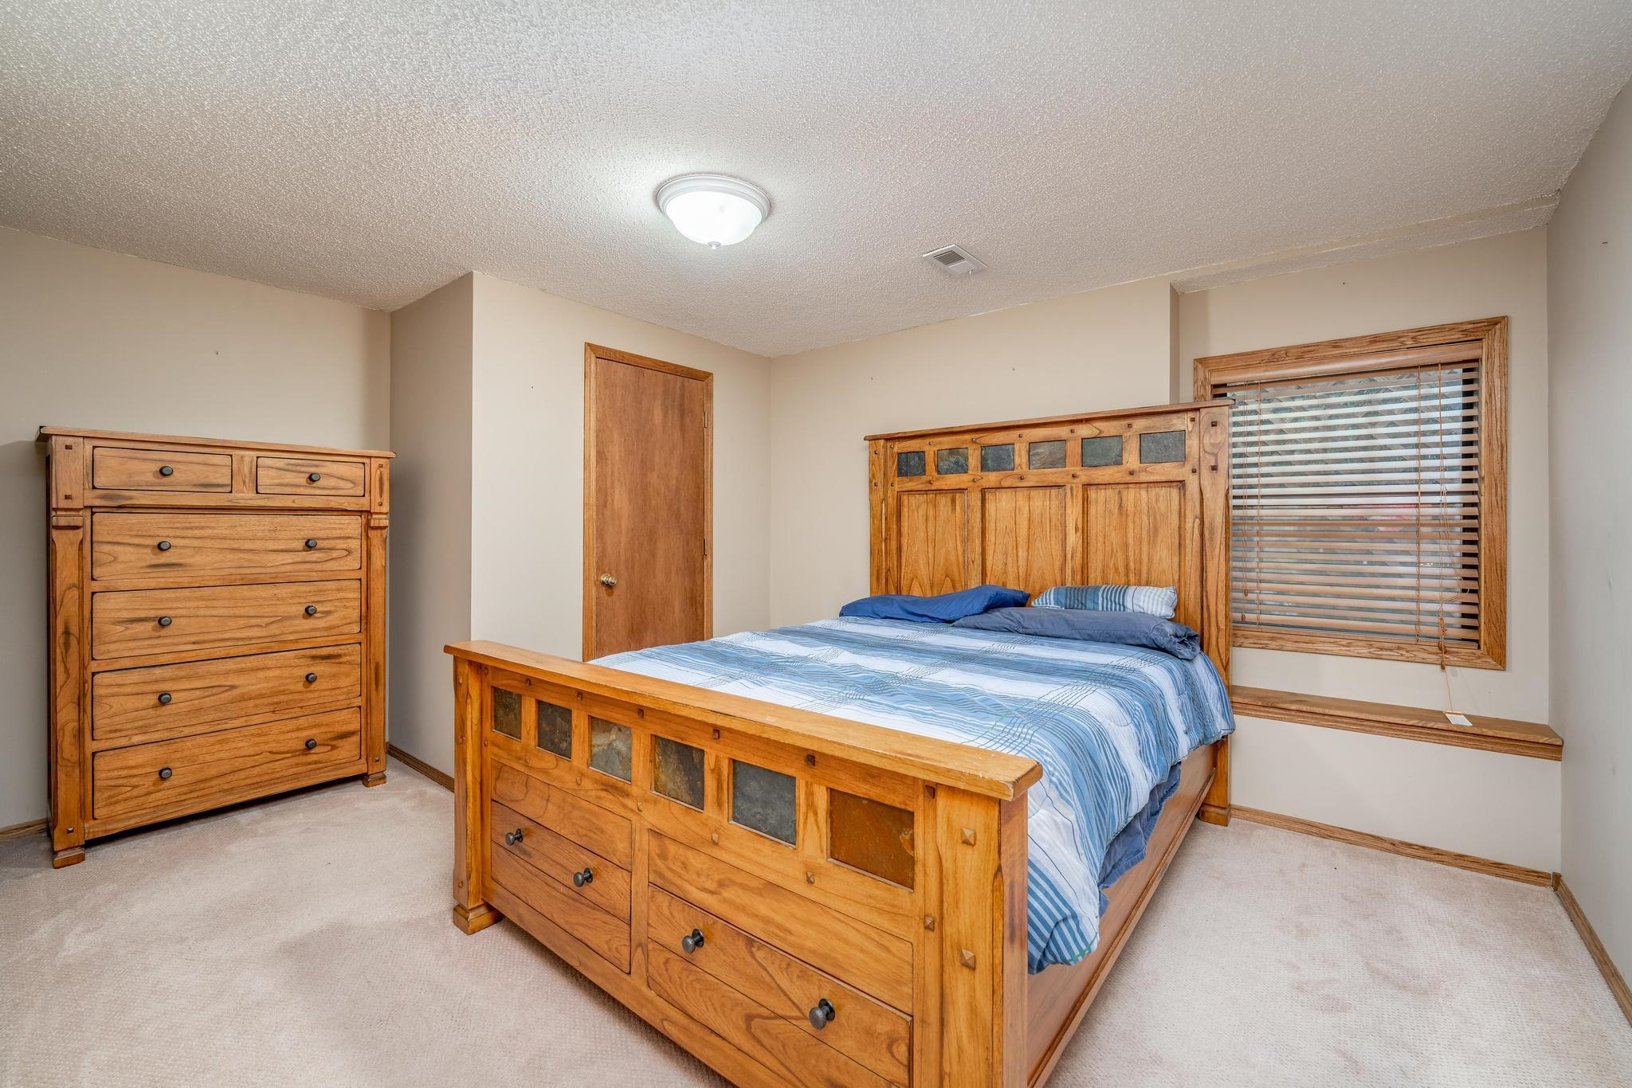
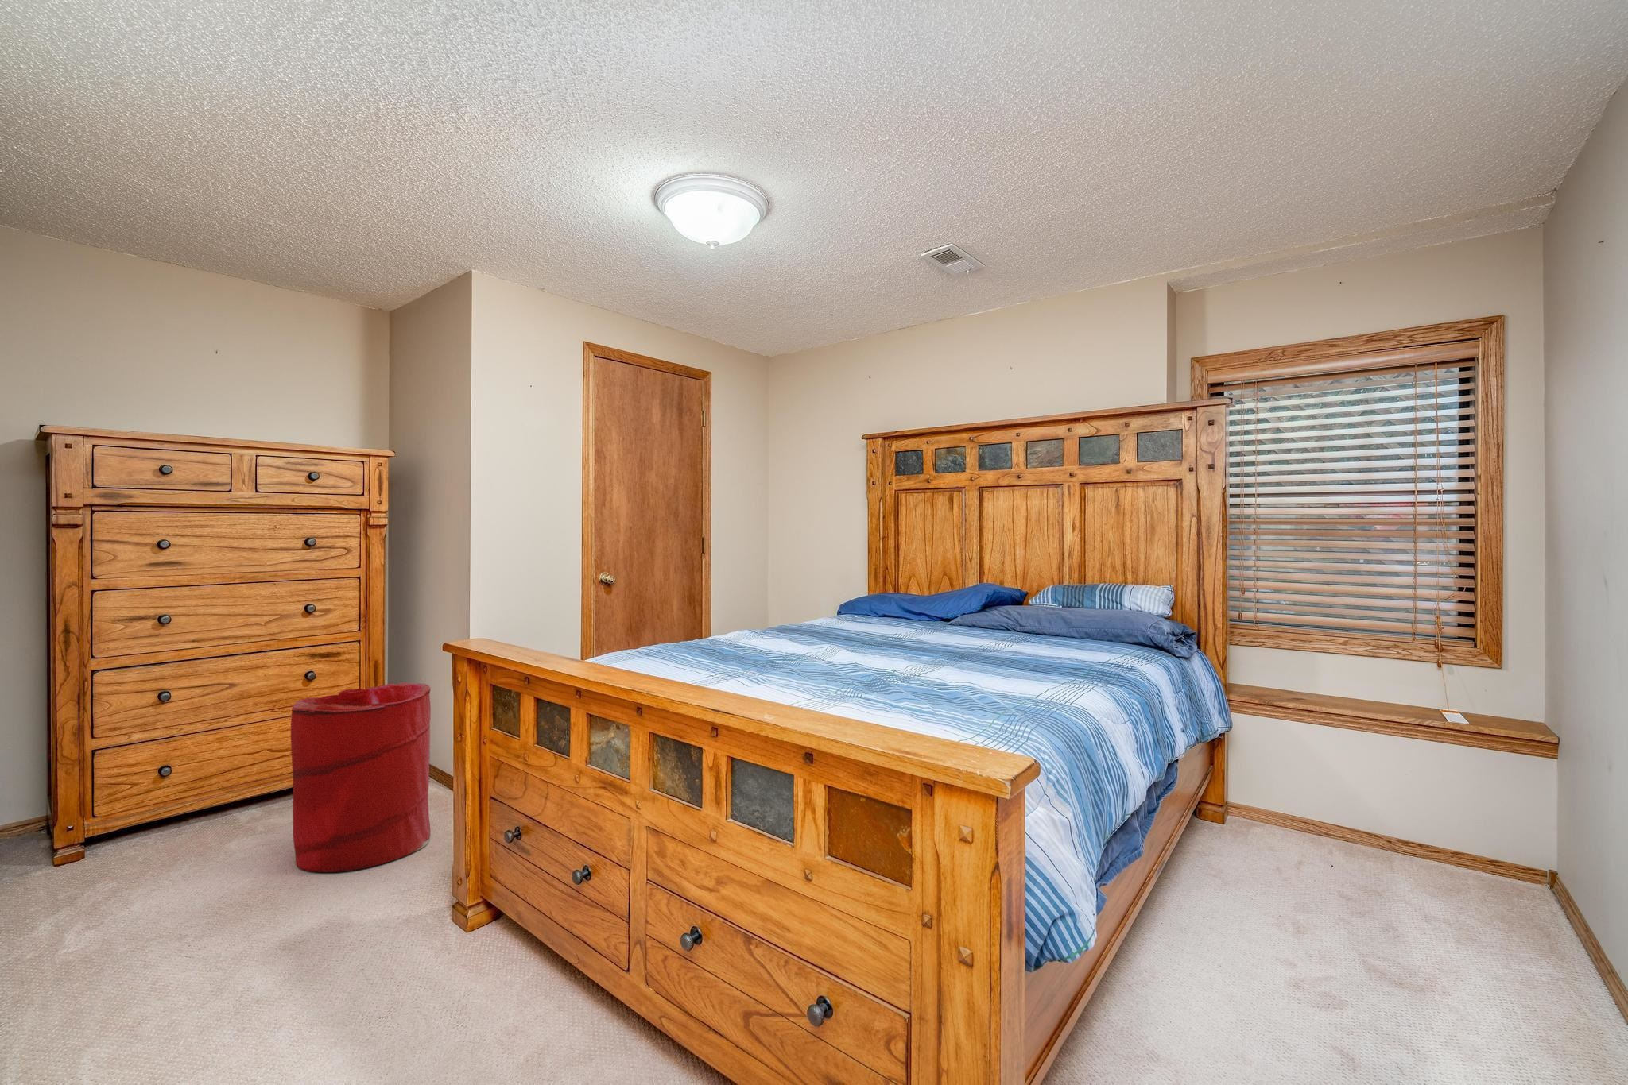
+ laundry hamper (363, 768)
